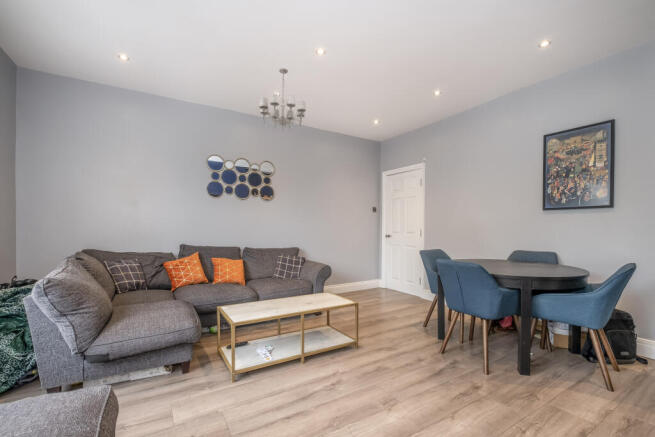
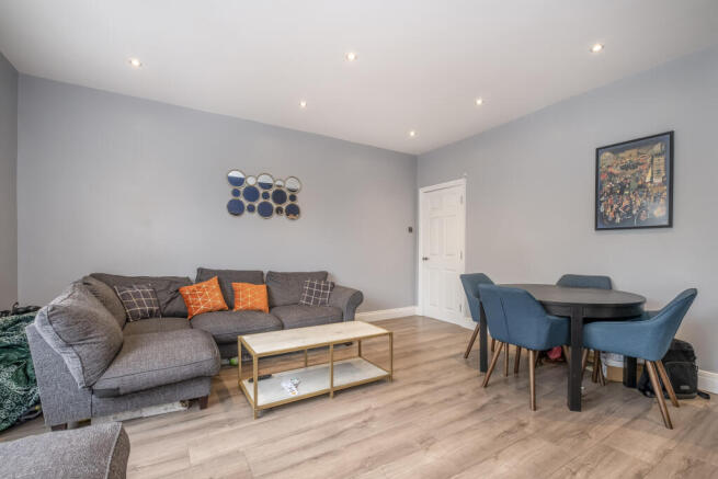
- chandelier (282, 100)
